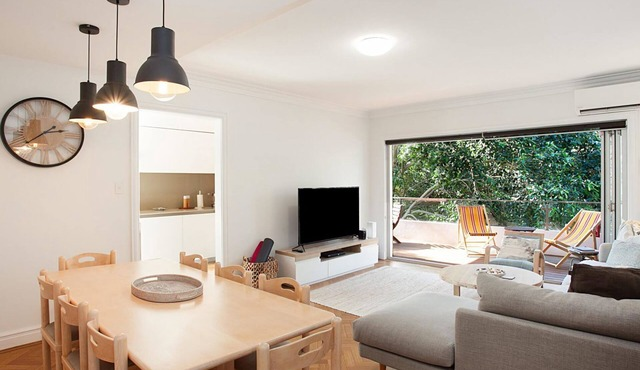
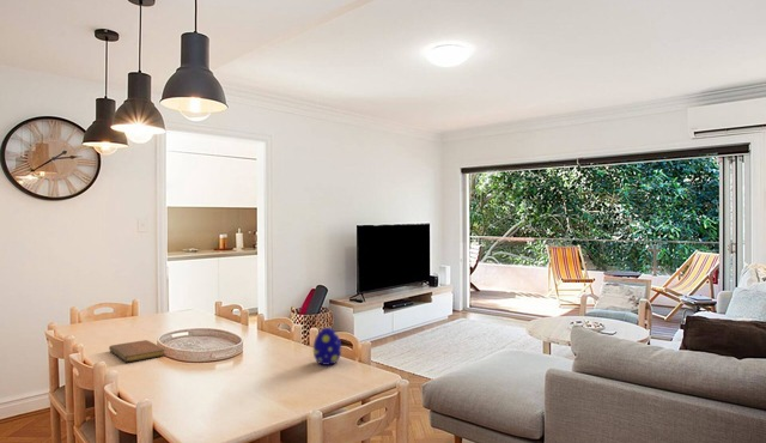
+ decorative egg (327, 345)
+ notebook (136, 350)
